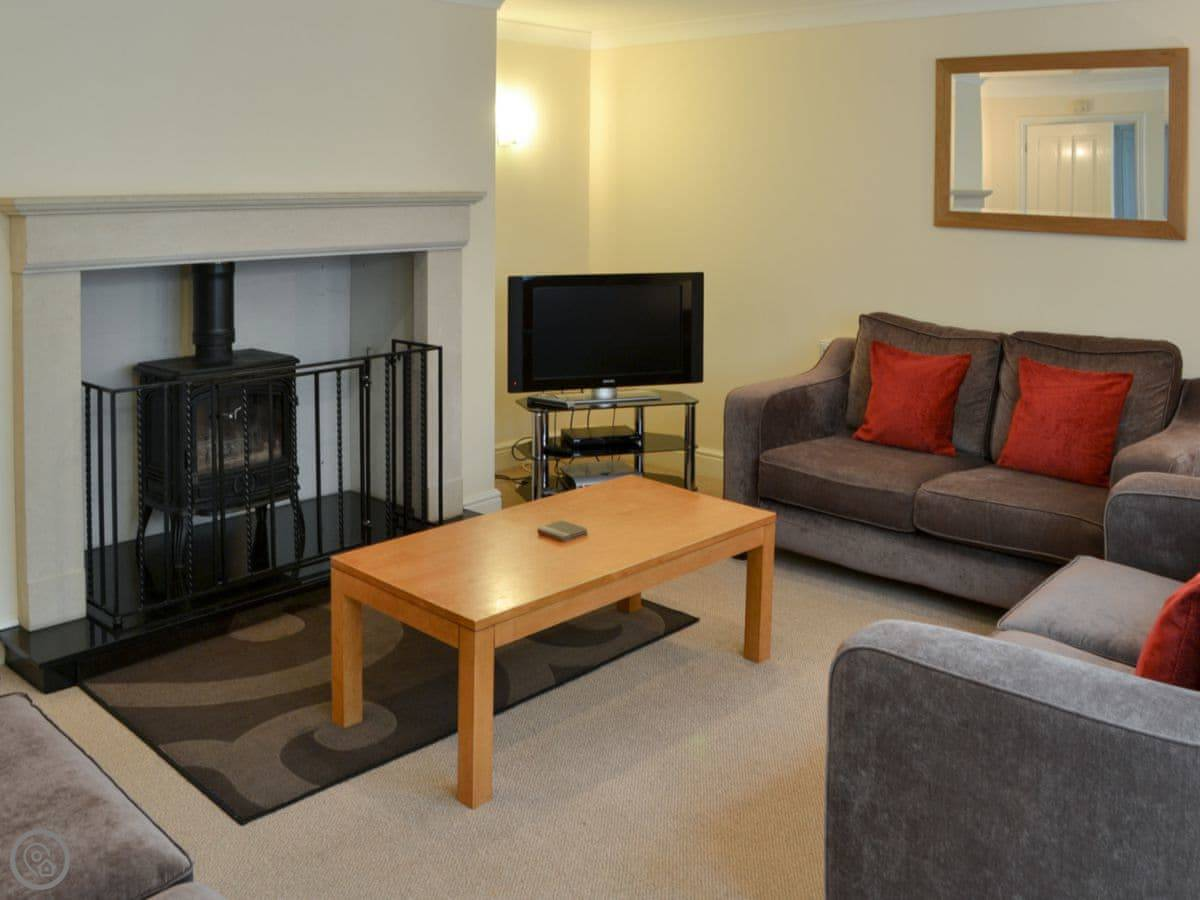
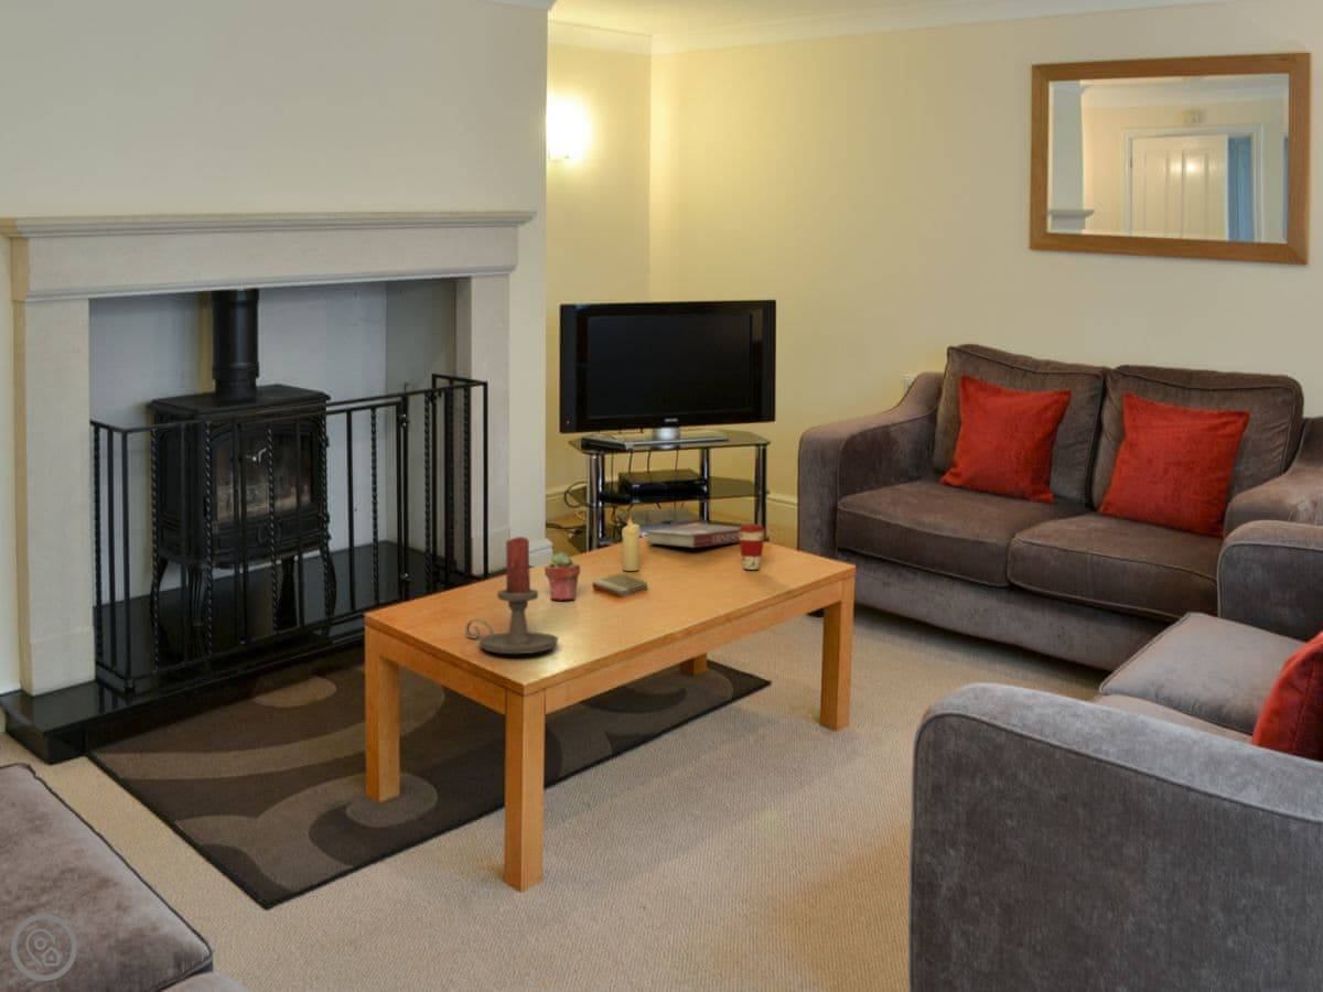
+ potted succulent (562, 574)
+ coffee cup (751, 547)
+ candle holder (507, 592)
+ book (701, 535)
+ candle (631, 542)
